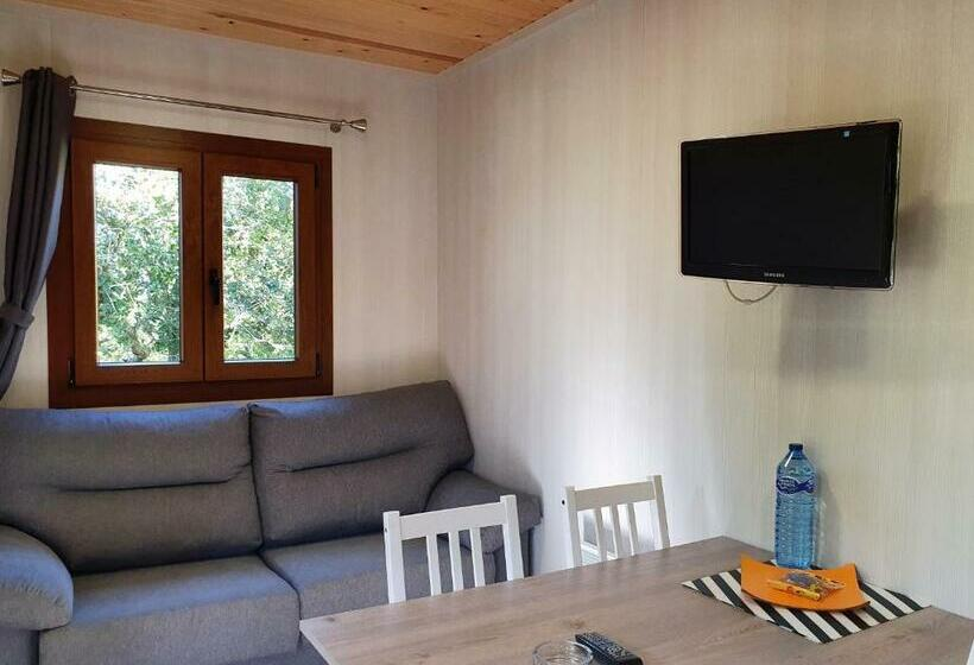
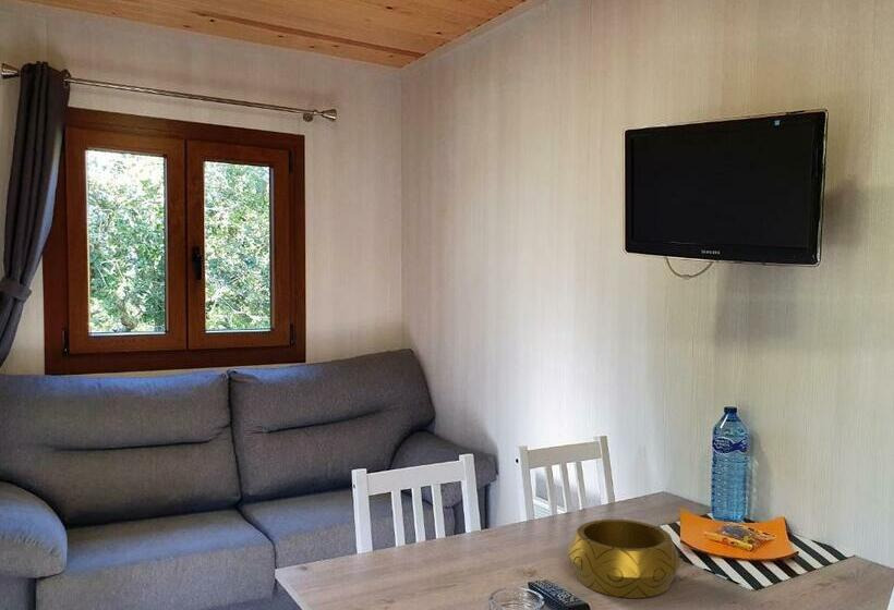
+ decorative bowl (623, 556)
